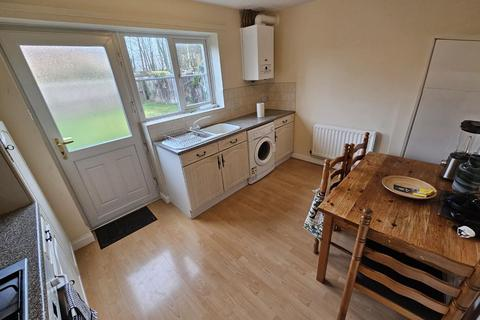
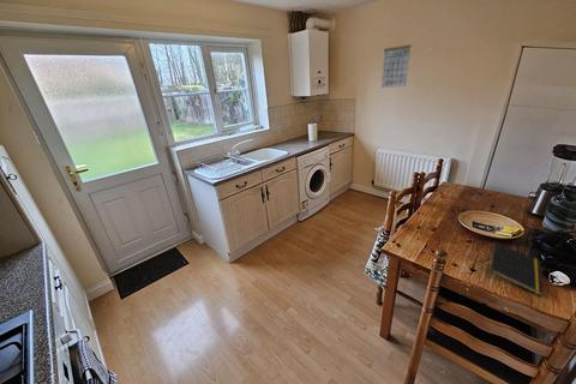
+ notepad (516, 265)
+ calendar (395, 62)
